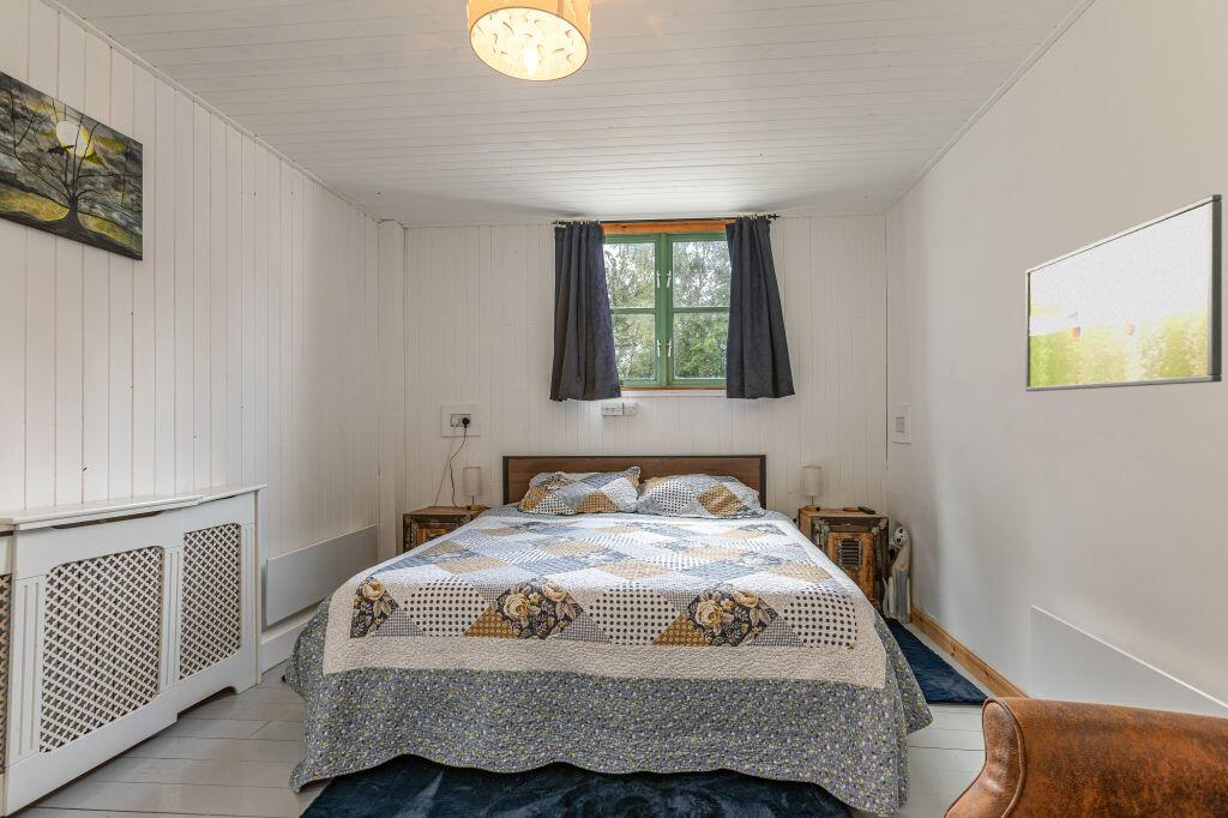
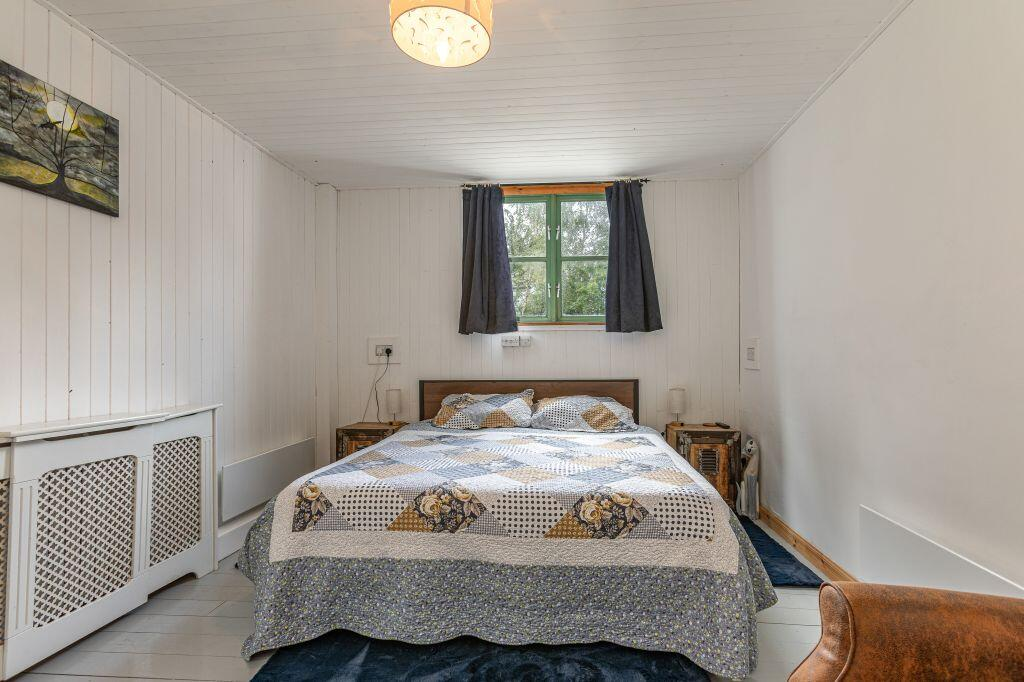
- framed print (1102, 313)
